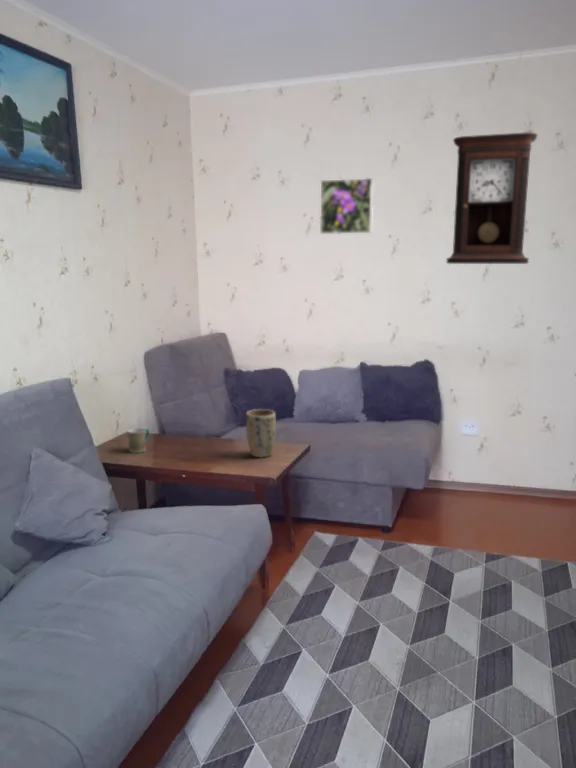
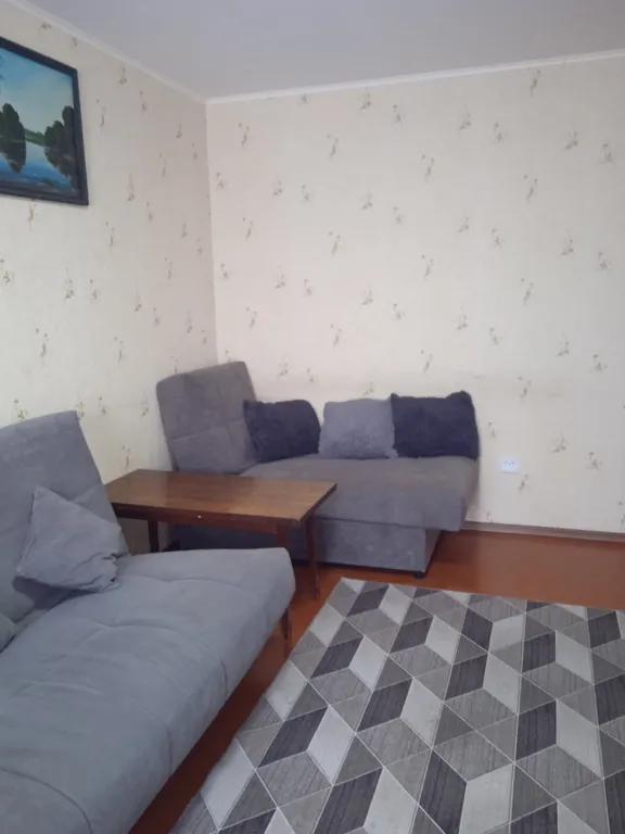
- pendulum clock (490, 201)
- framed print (346, 206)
- plant pot (261, 433)
- mug (139, 439)
